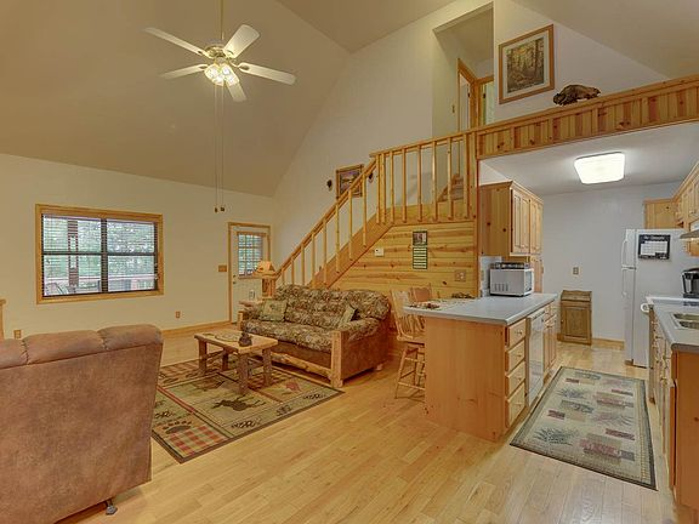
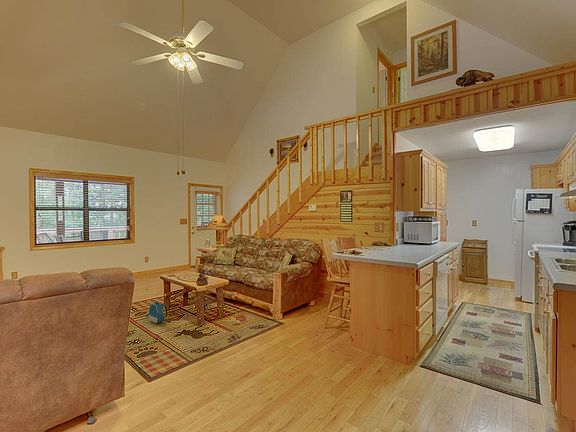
+ backpack (158, 311)
